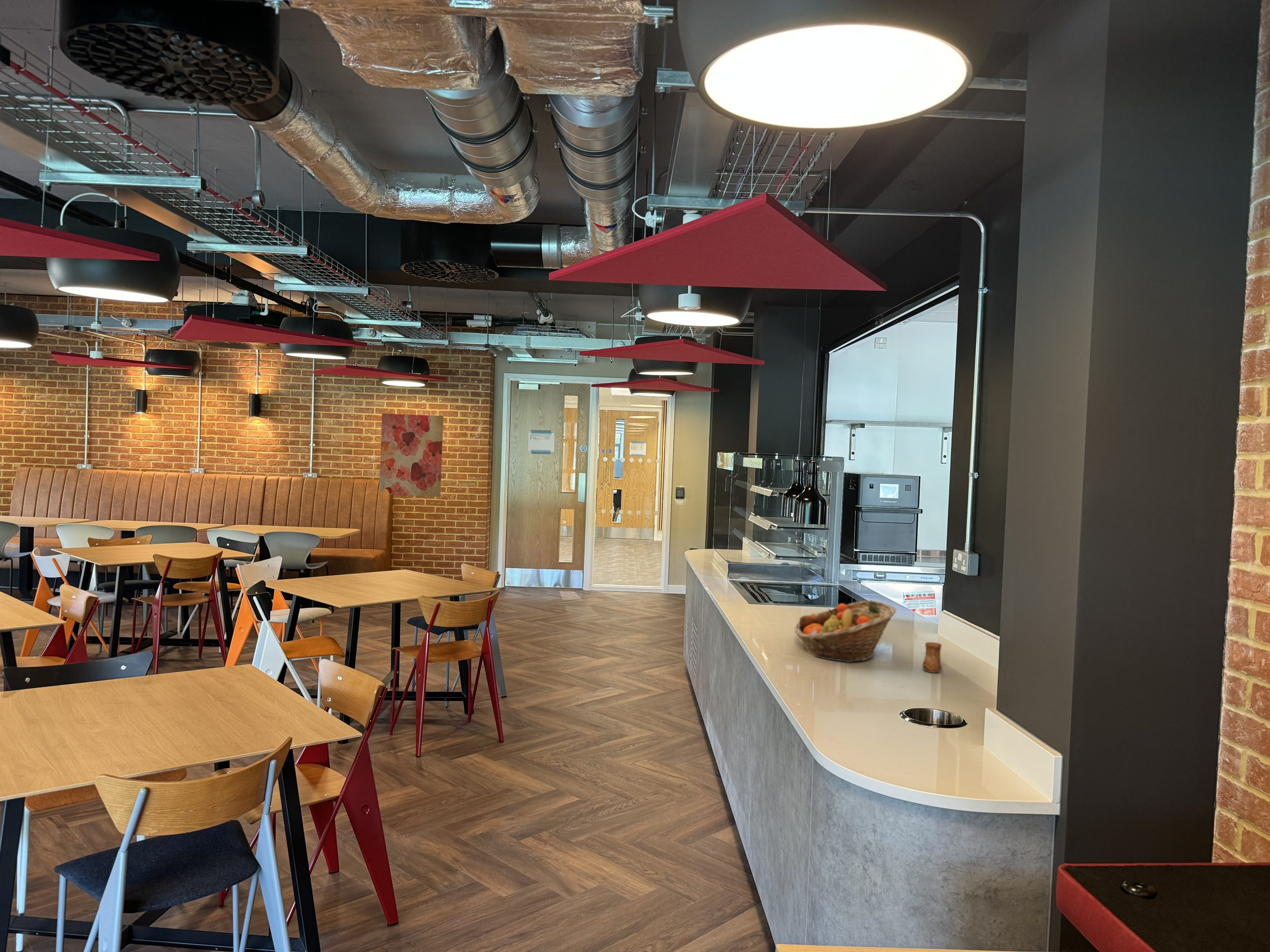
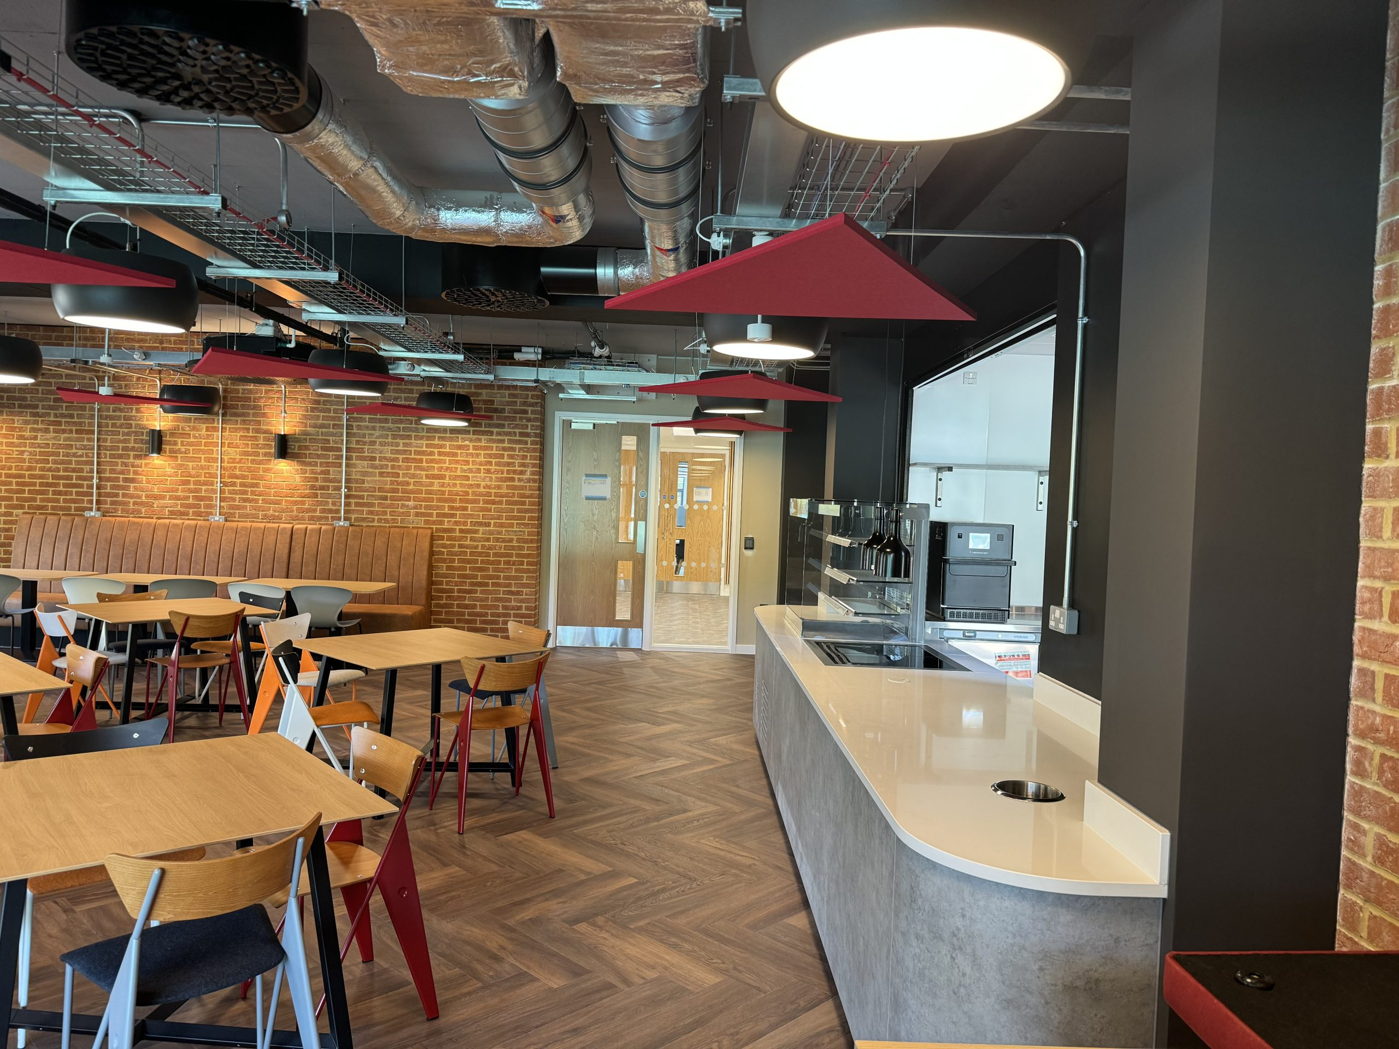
- wall art (411, 455)
- fruit basket (844, 628)
- cup (932, 657)
